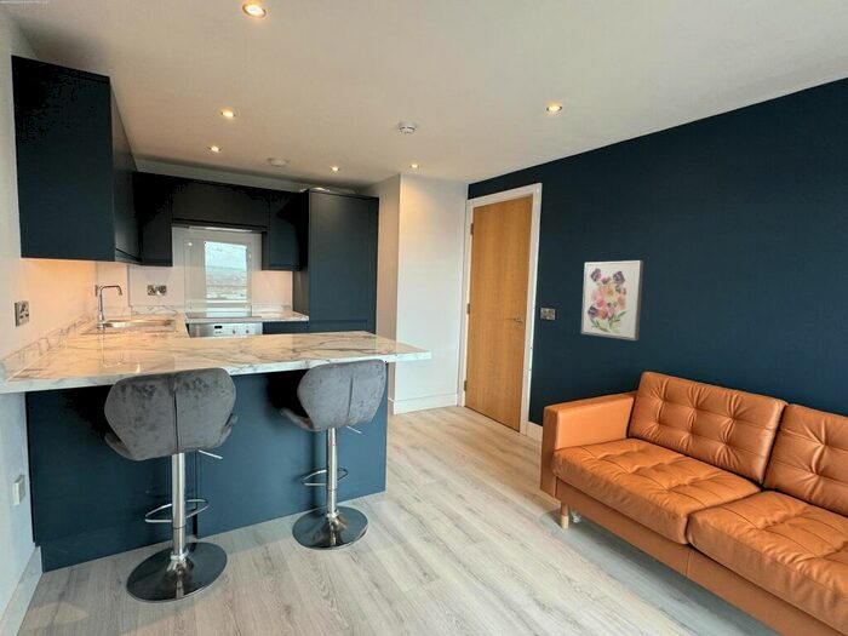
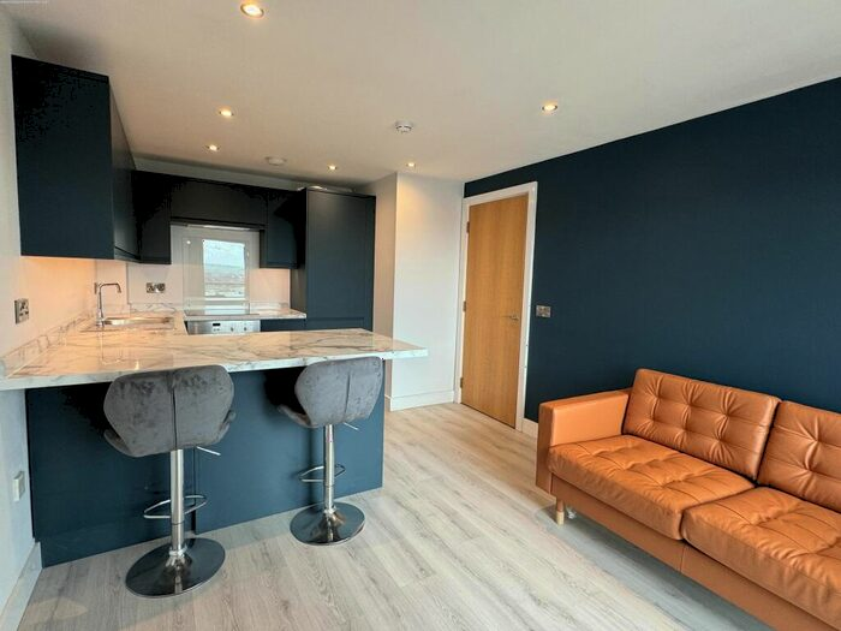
- wall art (609, 299)
